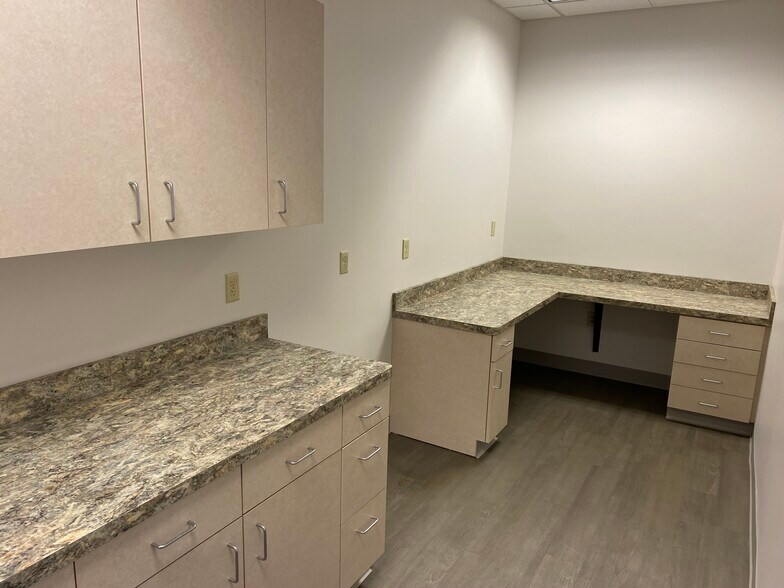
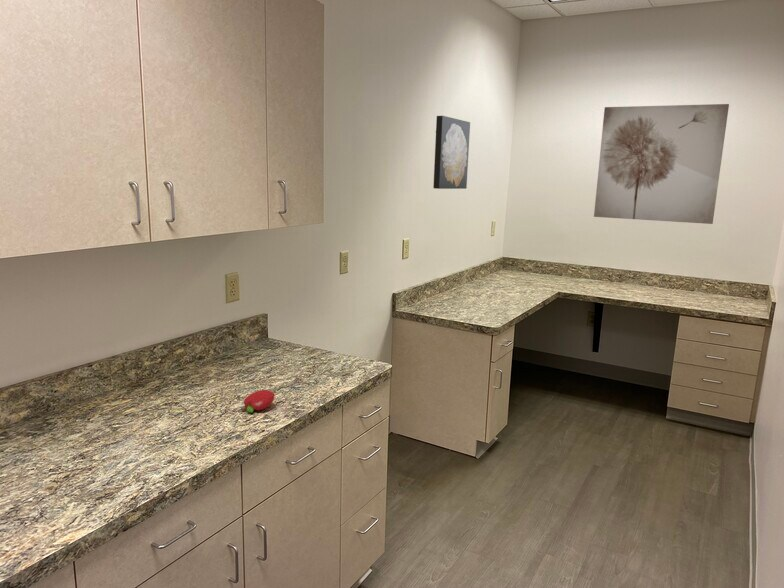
+ wall art (452, 154)
+ fruit (257, 400)
+ wall art (657, 164)
